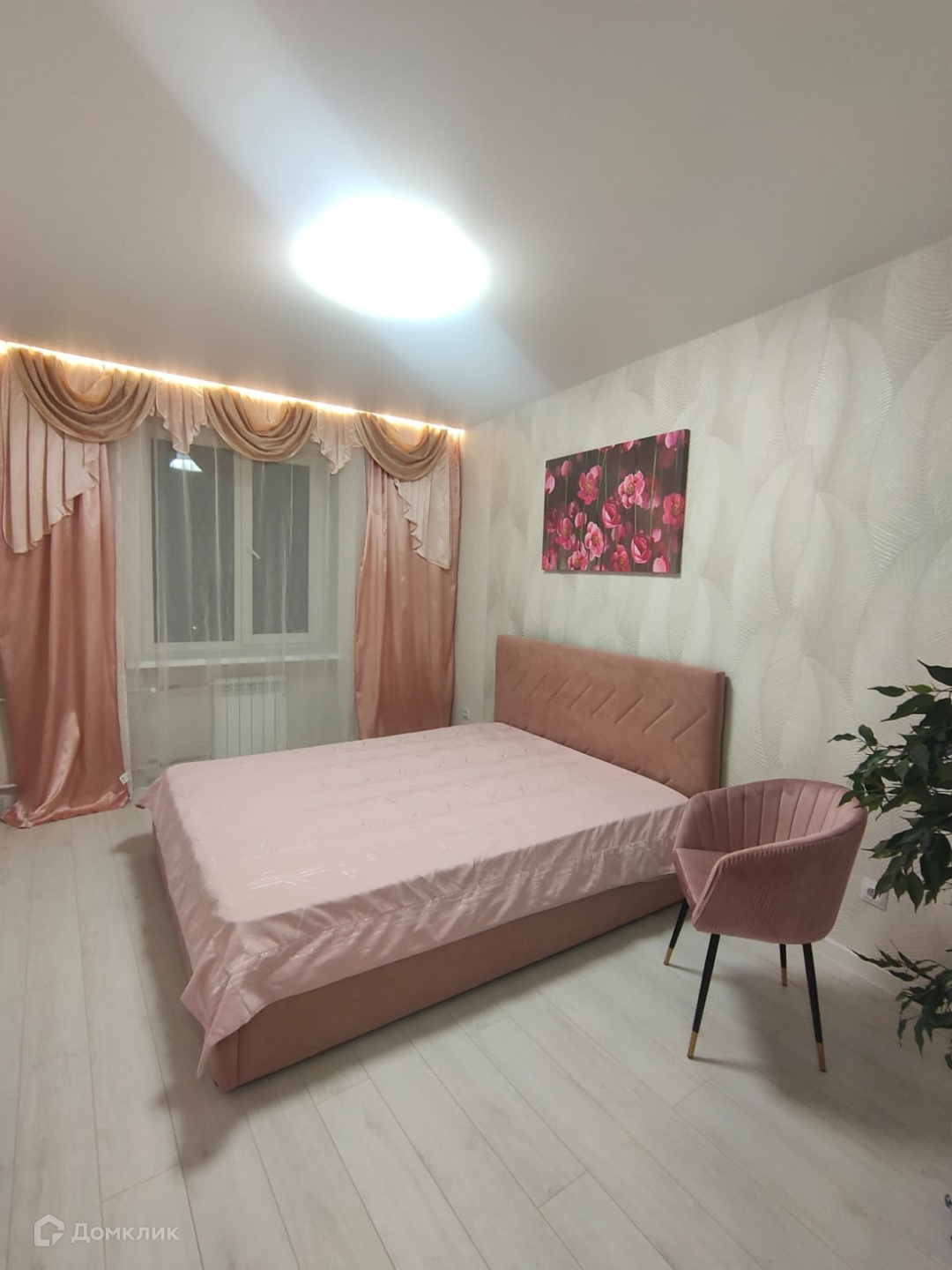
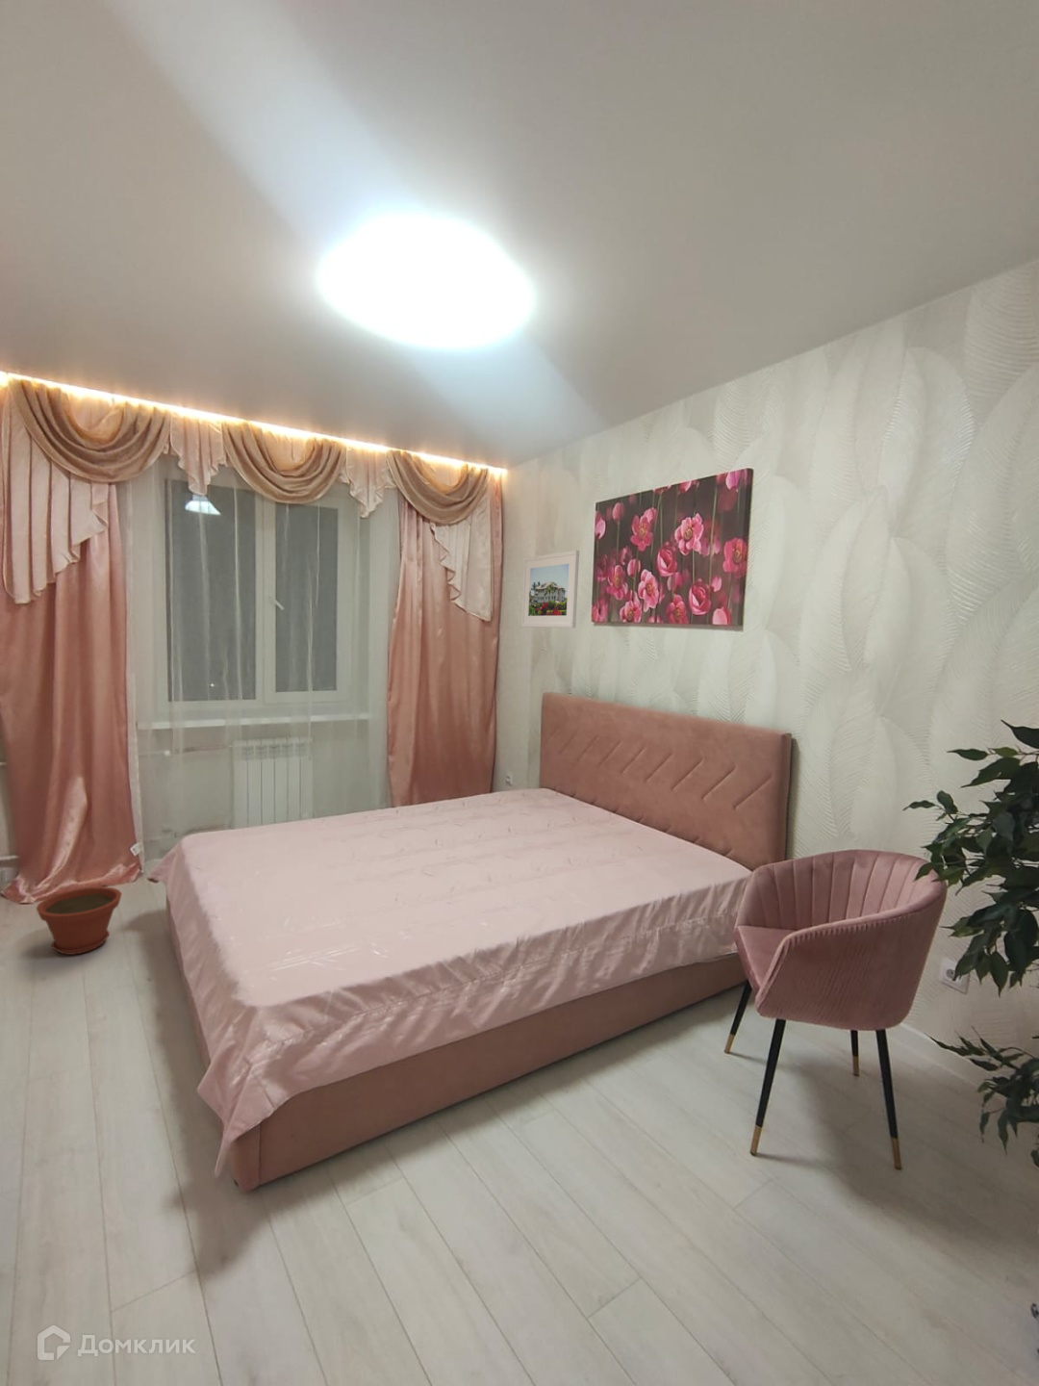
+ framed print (548, 592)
+ plant pot (81, 923)
